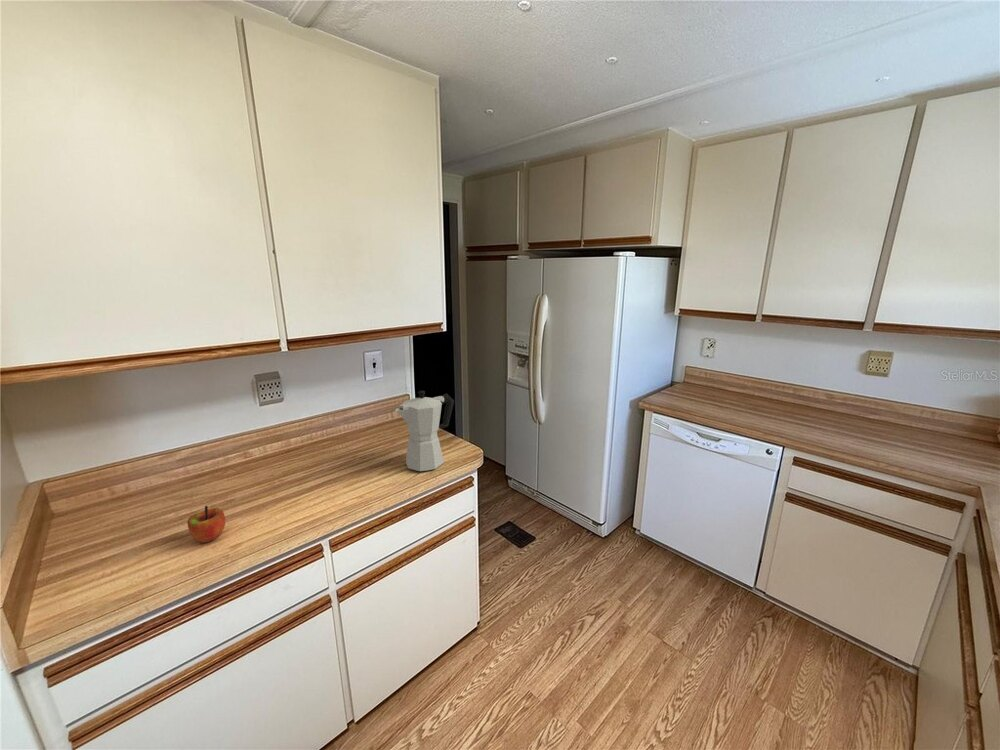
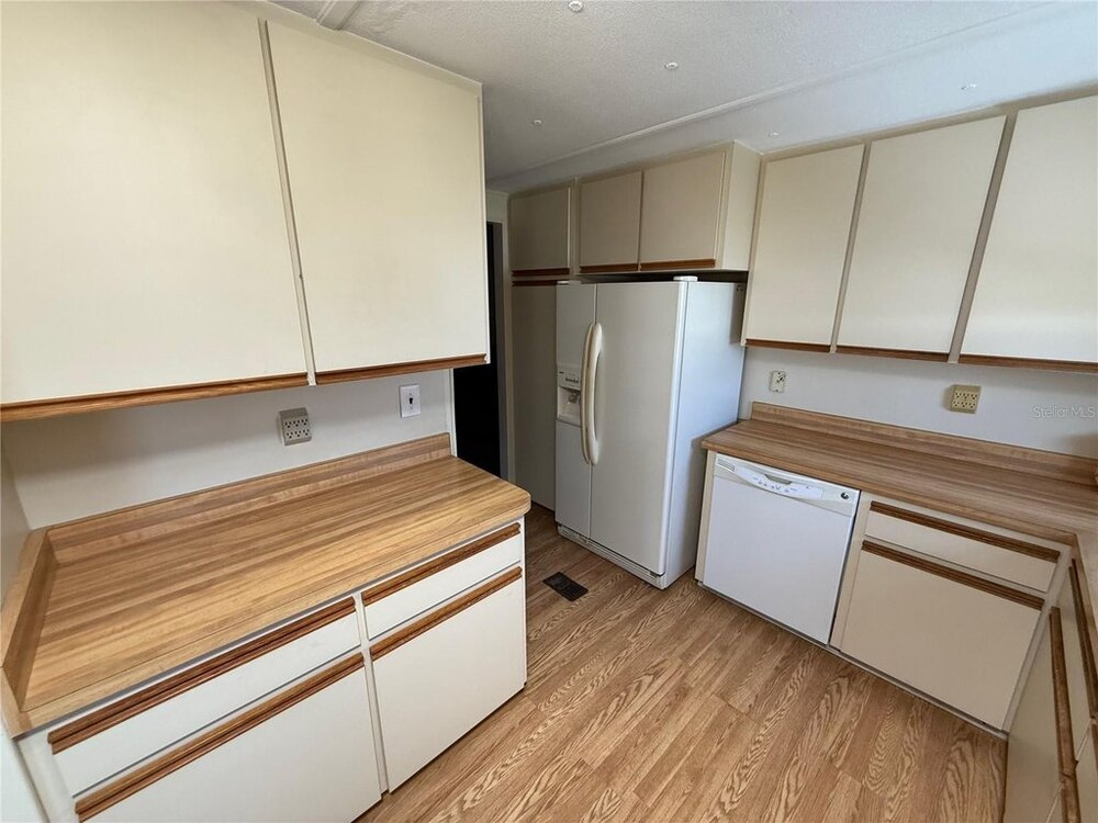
- moka pot (427, 426)
- apple (207, 521)
